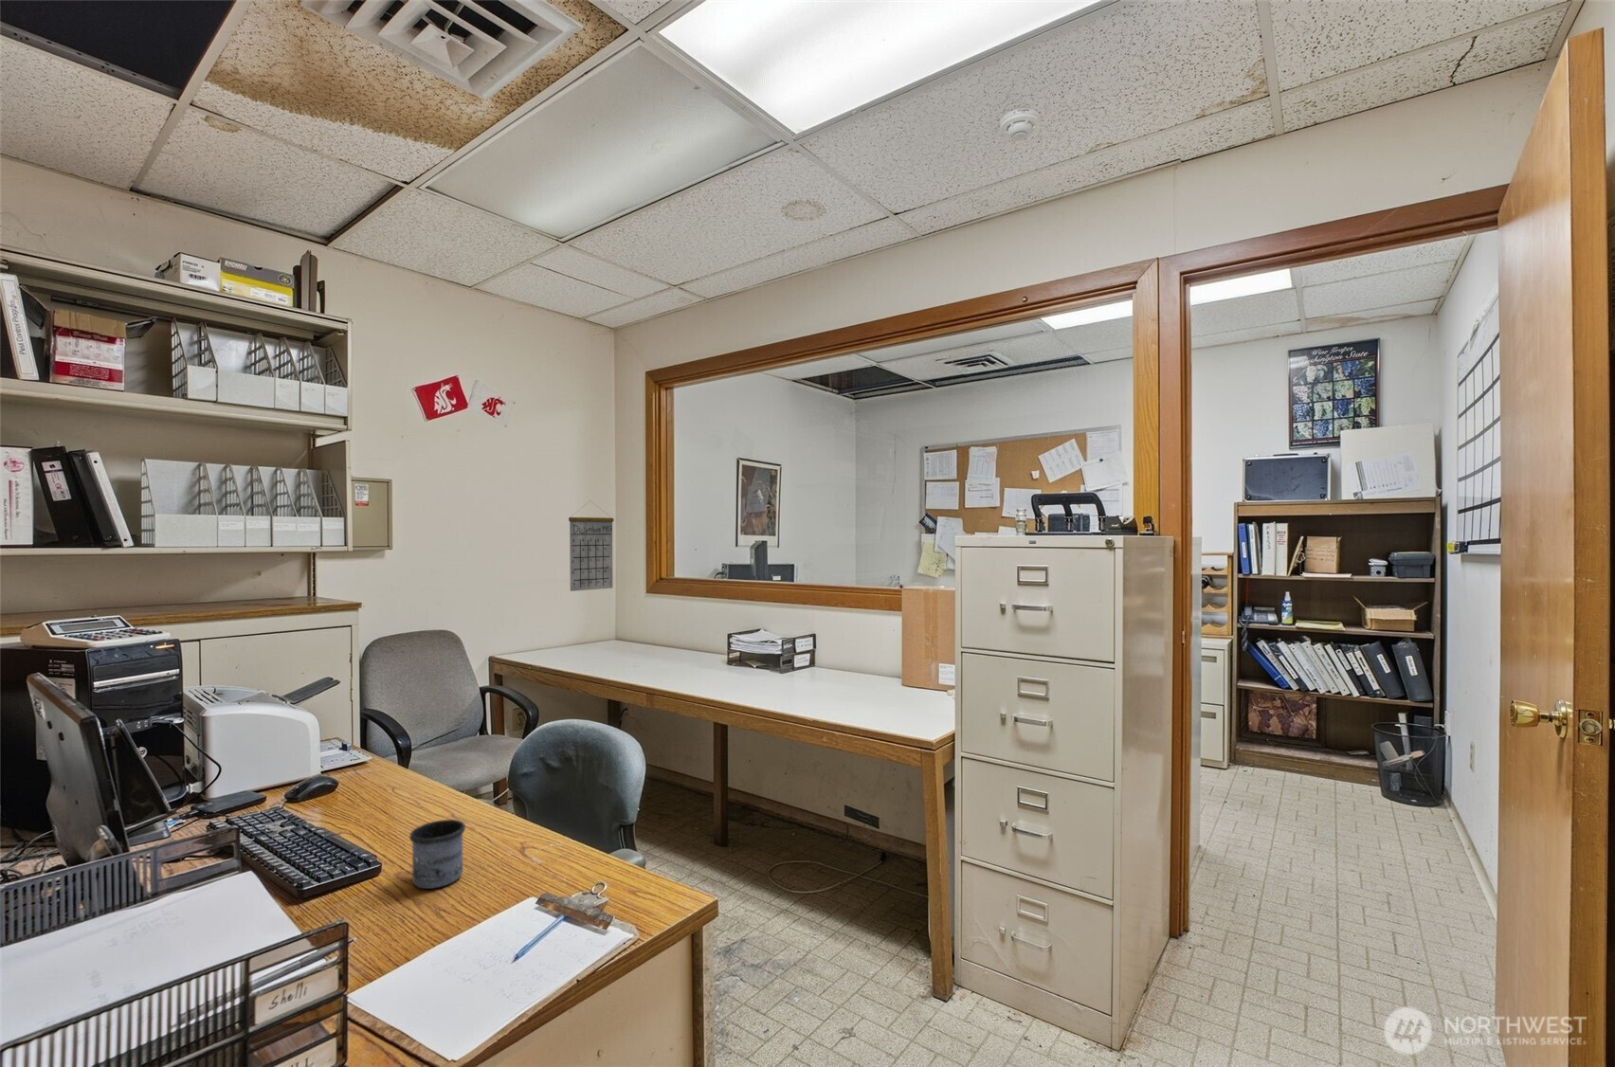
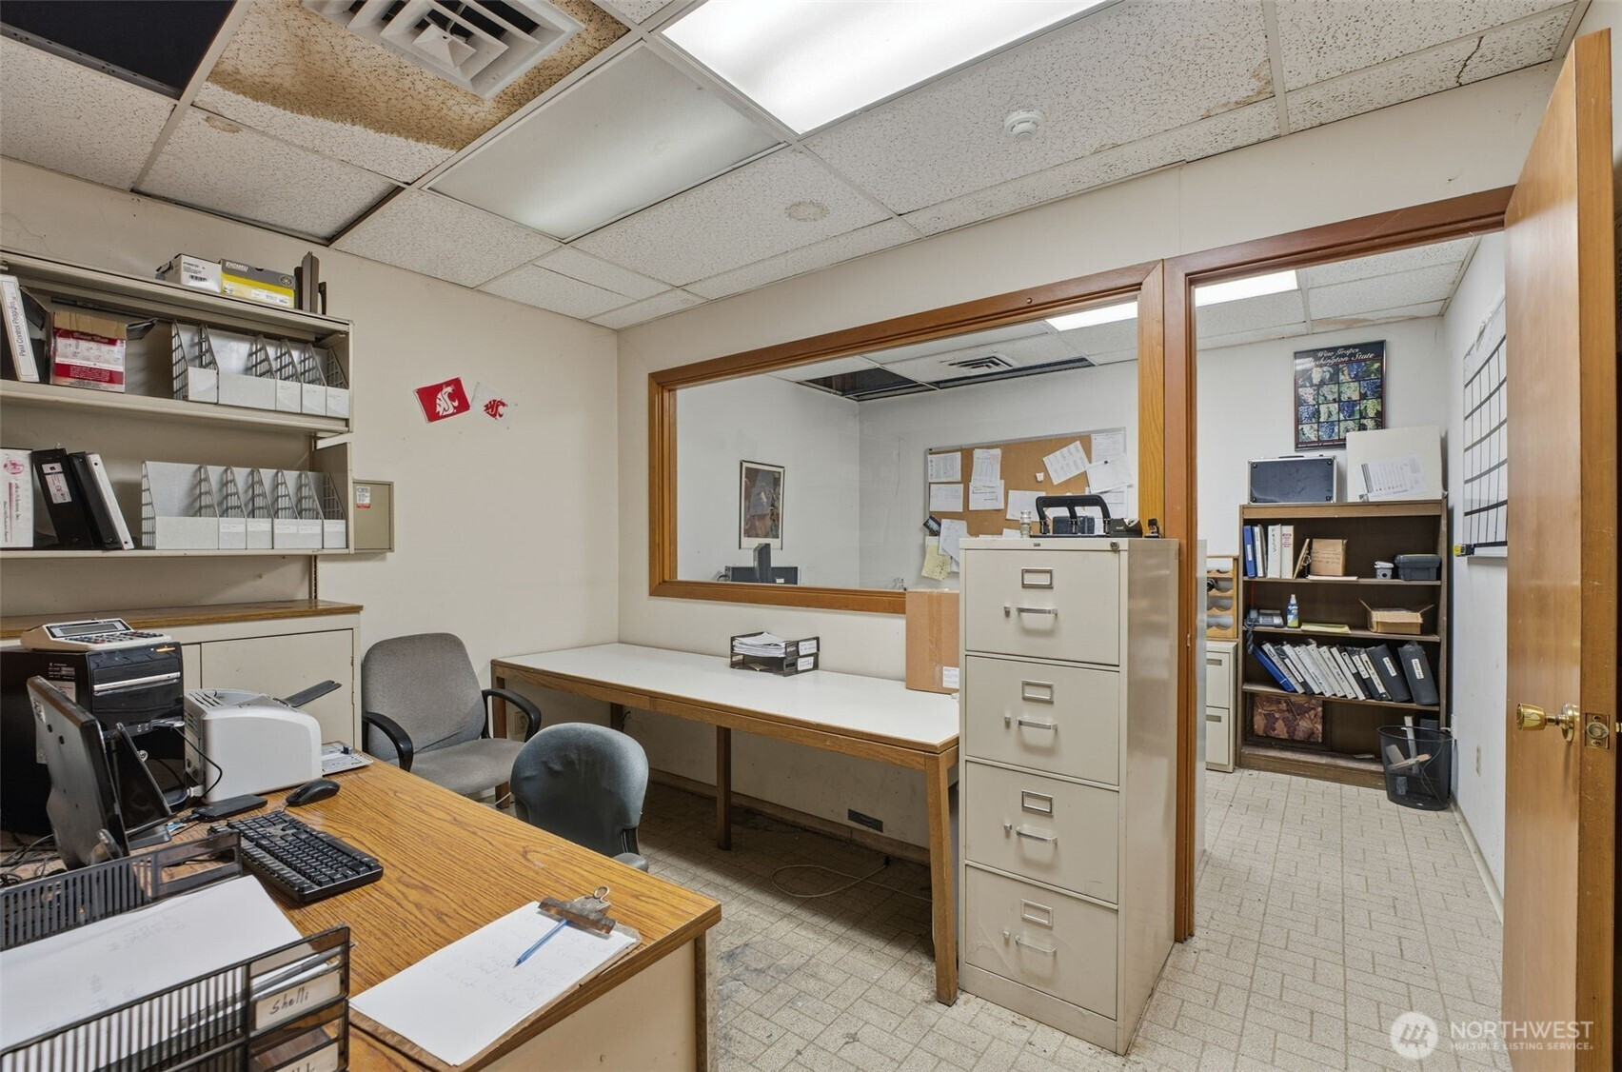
- mug (435, 851)
- calendar (592, 545)
